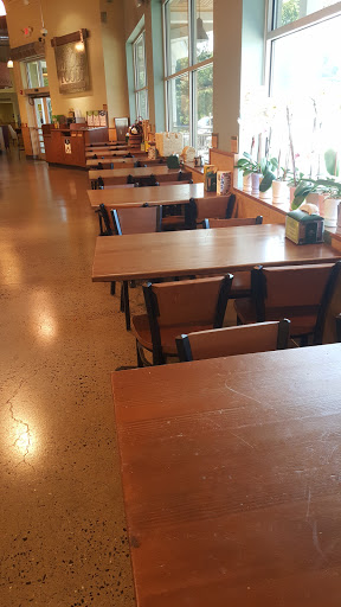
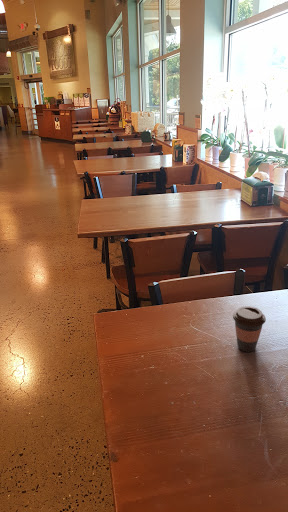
+ coffee cup (248, 329)
